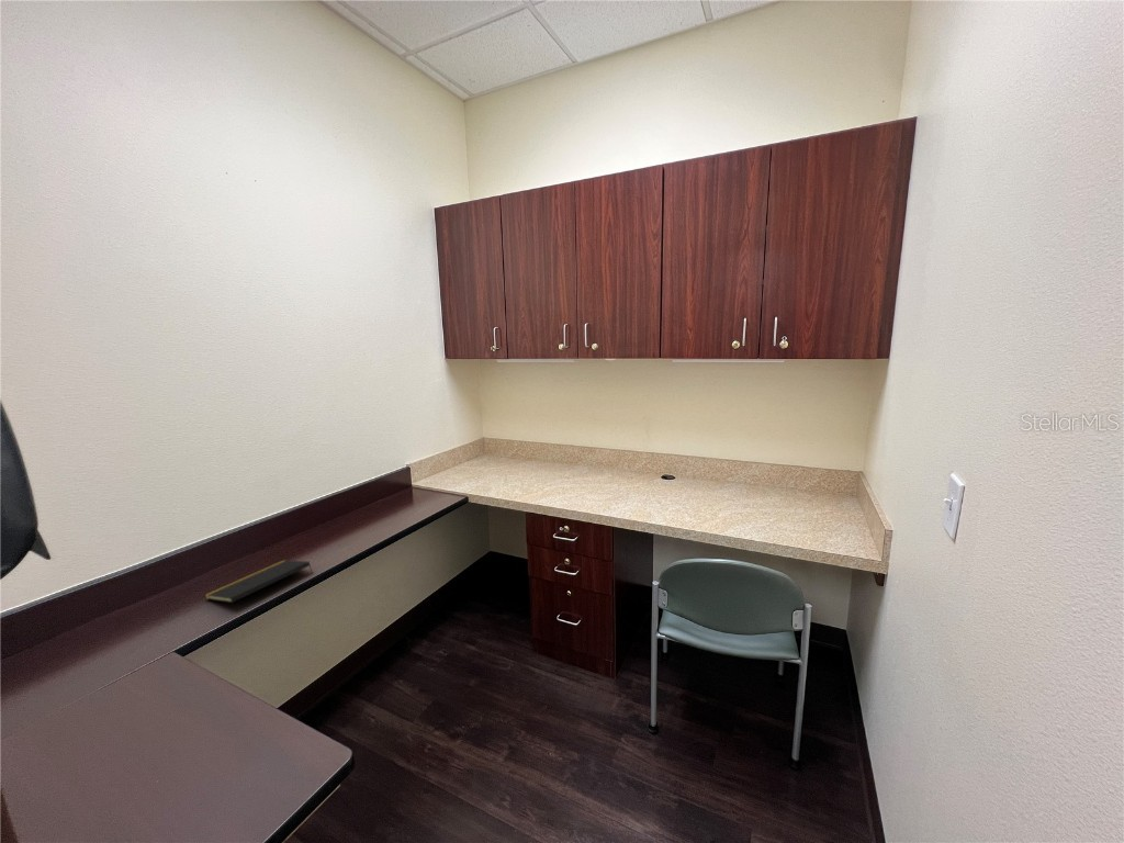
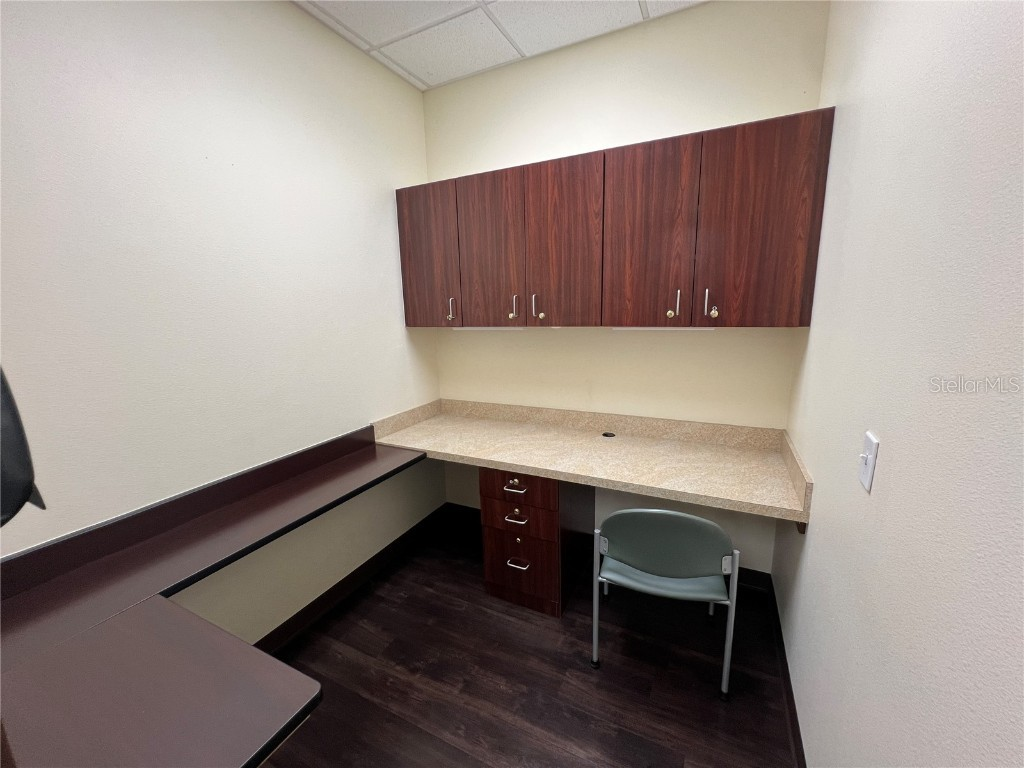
- notepad (259, 578)
